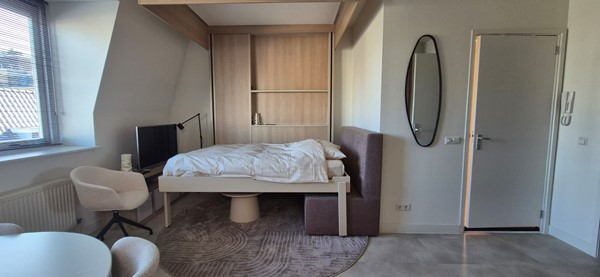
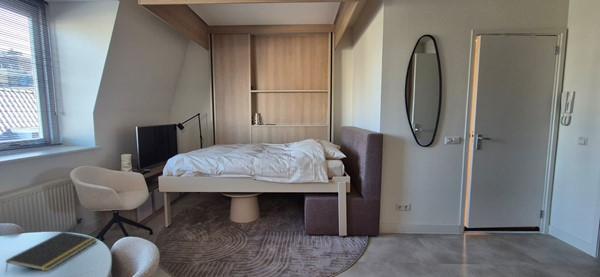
+ notepad (55, 249)
